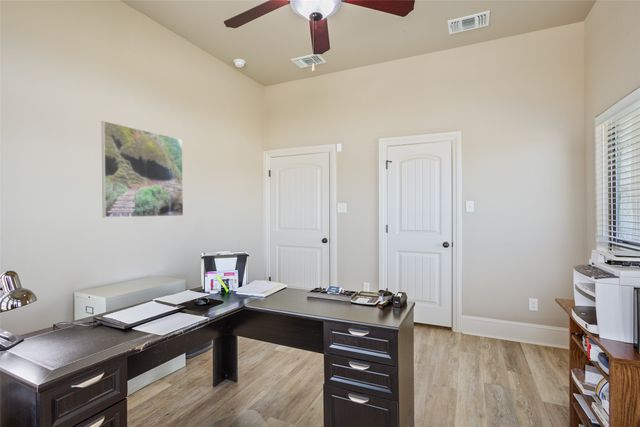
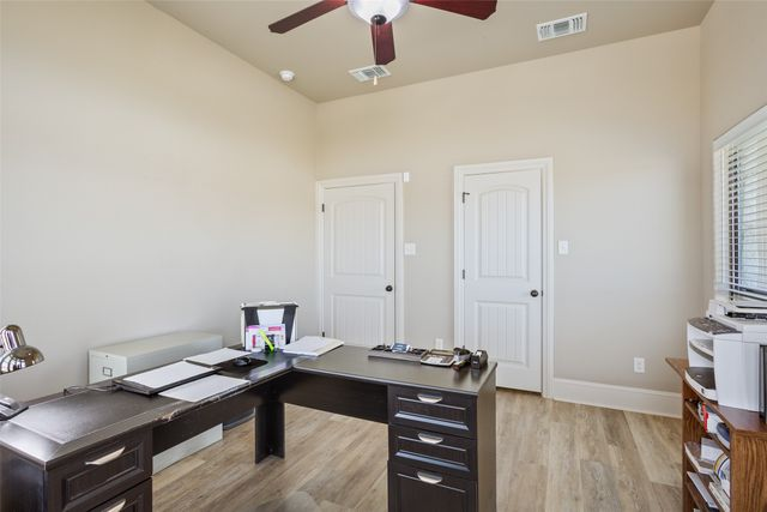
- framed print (147, 174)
